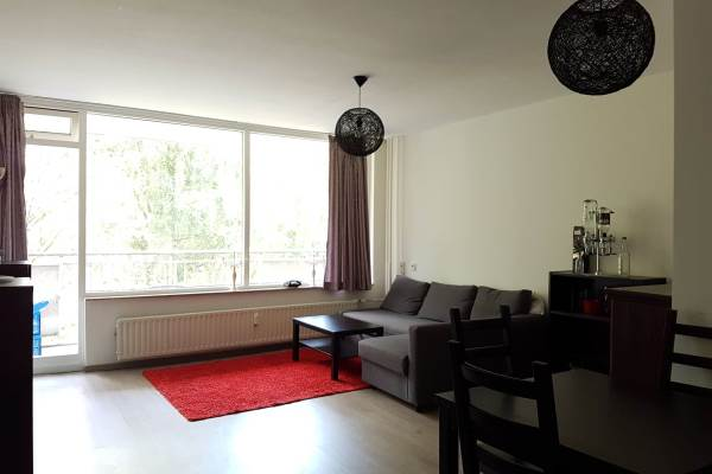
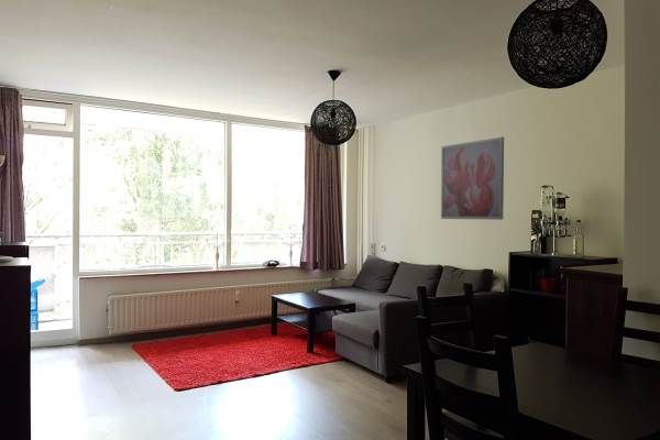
+ wall art (470, 180)
